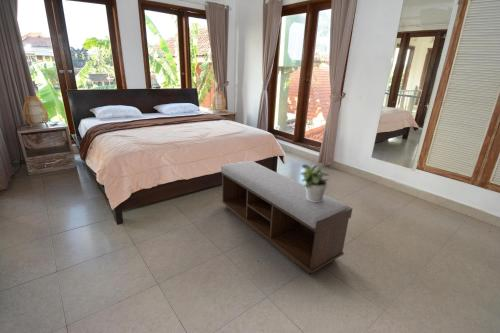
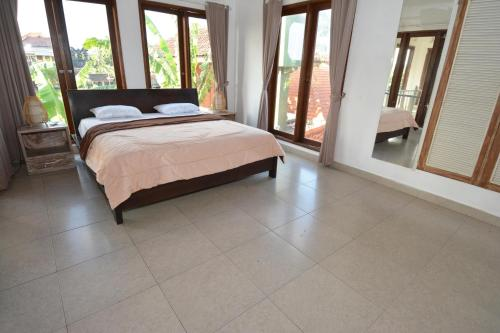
- potted plant (311, 181)
- bench (273, 205)
